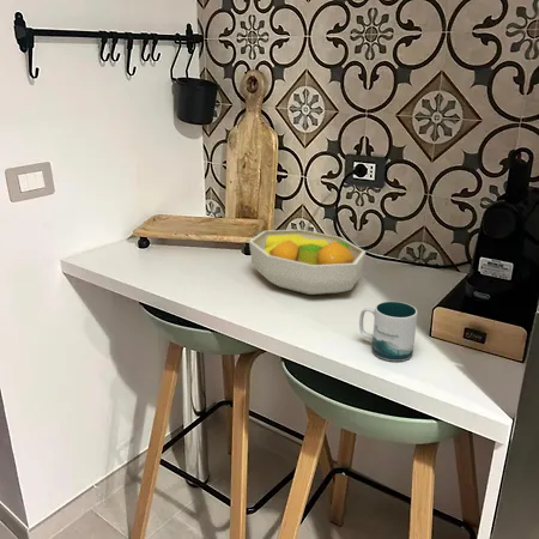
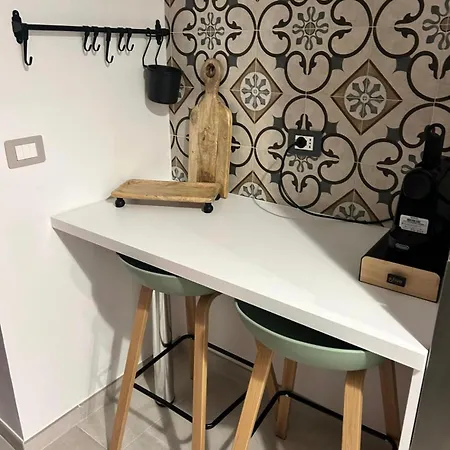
- fruit bowl (305, 255)
- mug (386, 328)
